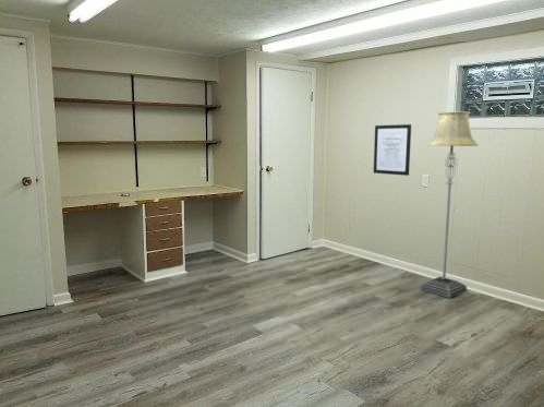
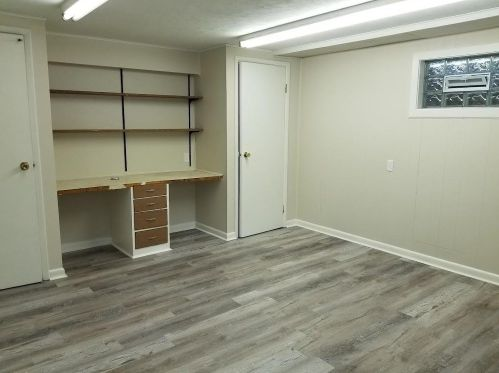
- floor lamp (448, 203)
- wall art (391, 149)
